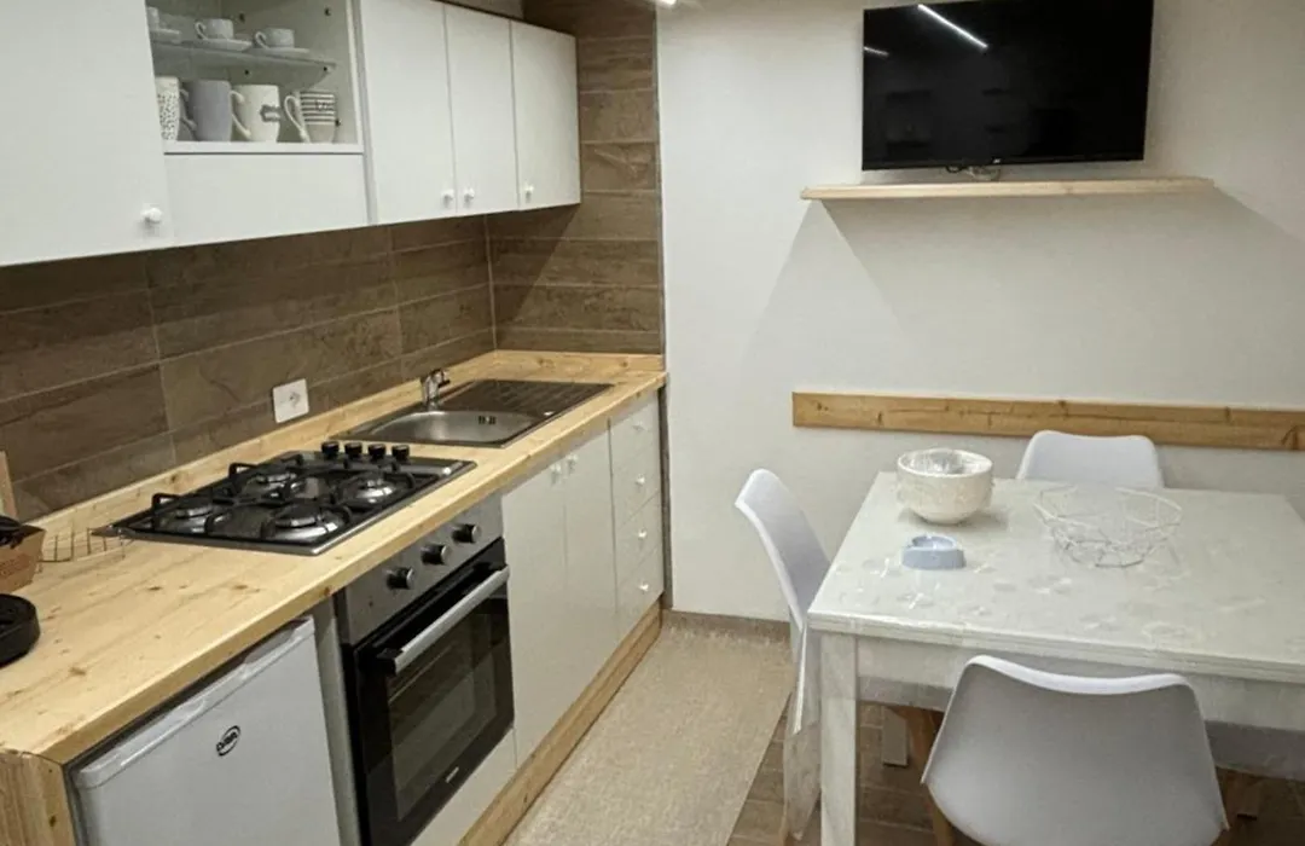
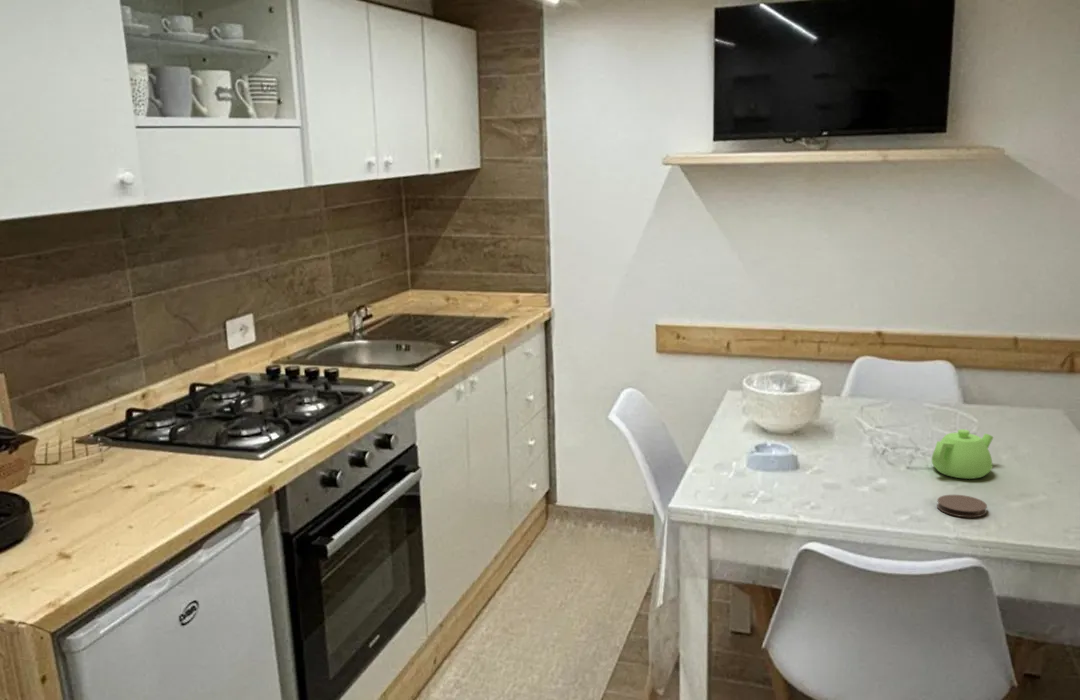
+ coaster (961, 505)
+ teapot (963, 450)
